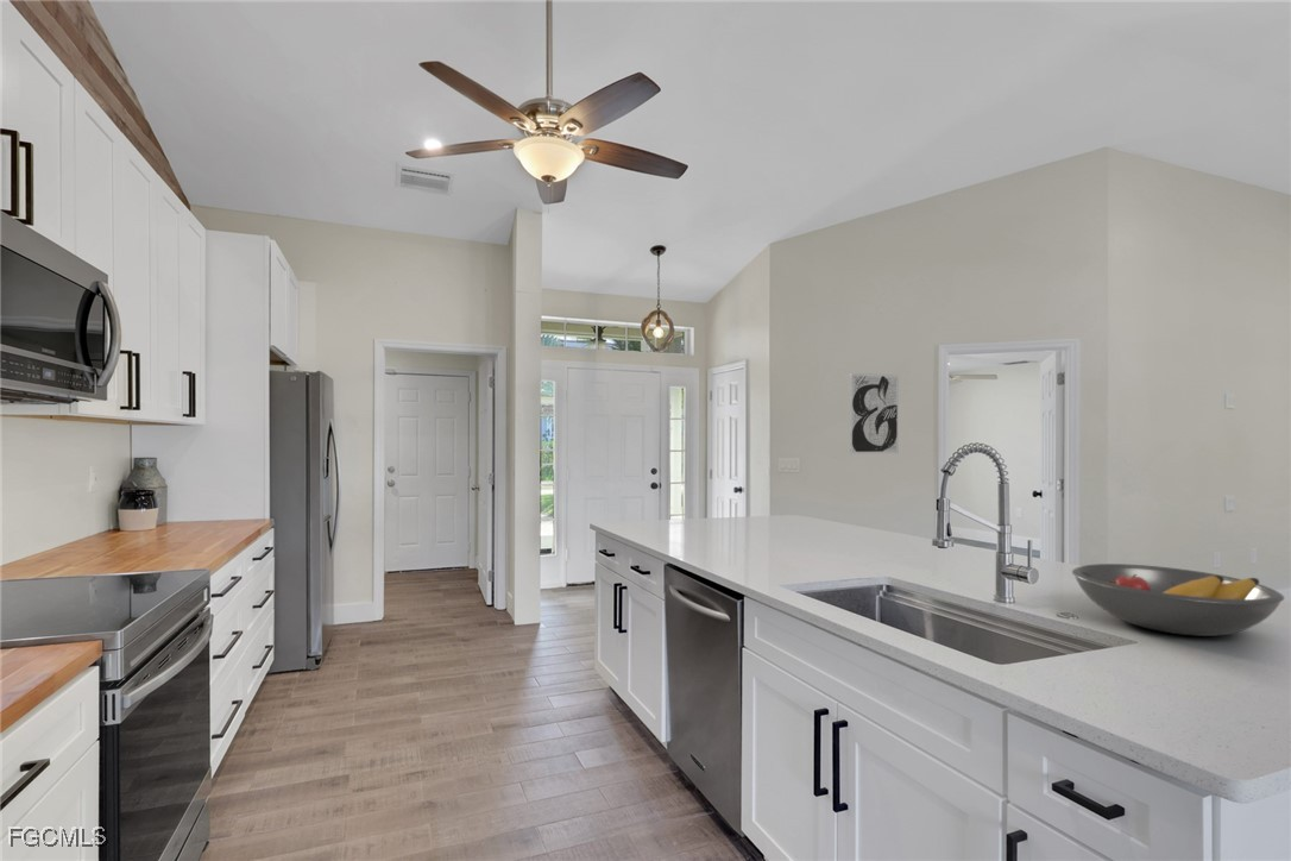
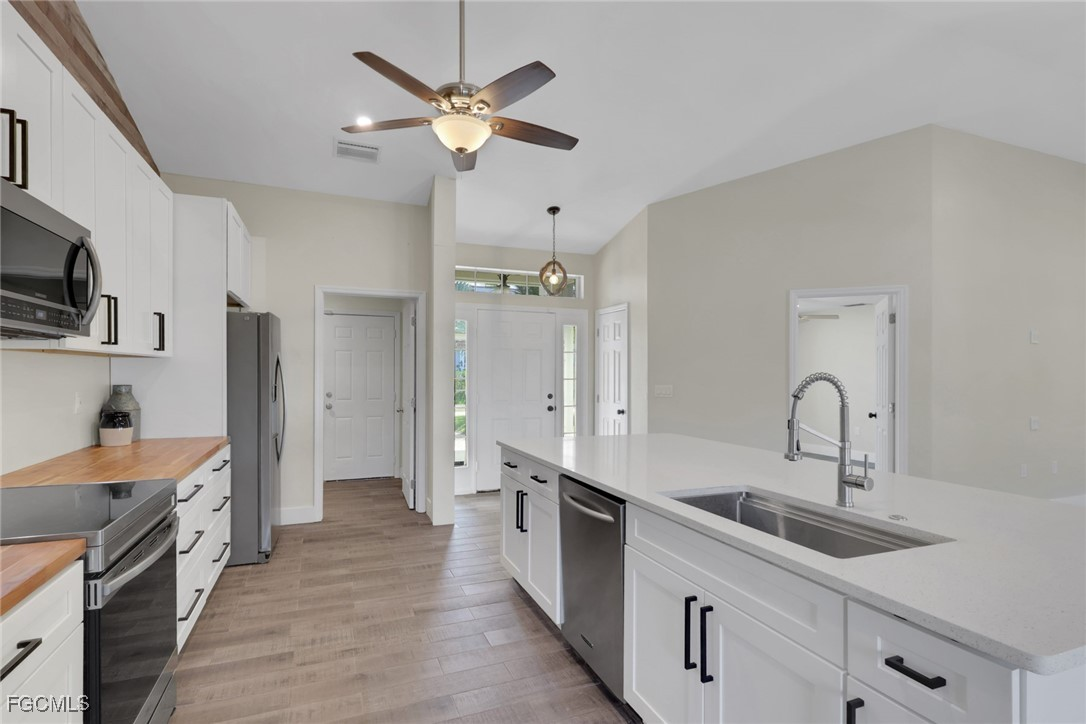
- fruit bowl (1169, 597)
- wall art (874, 413)
